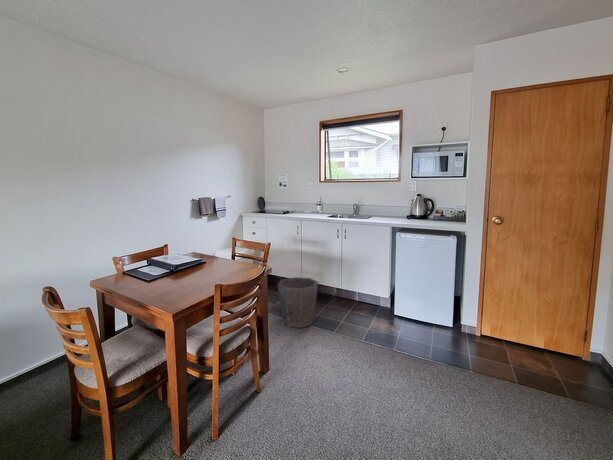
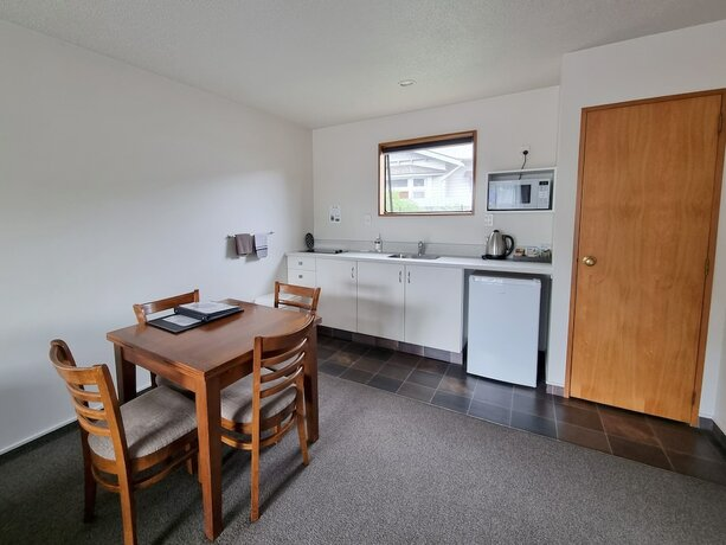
- waste bin (298, 302)
